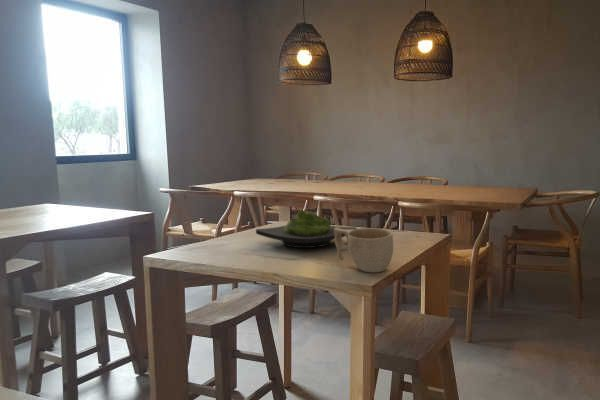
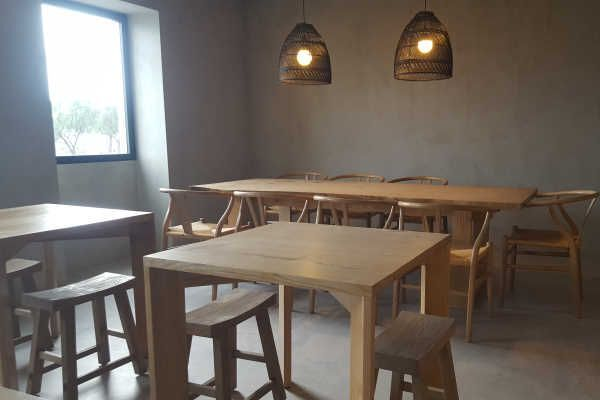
- cup (362, 248)
- wasabi (306, 226)
